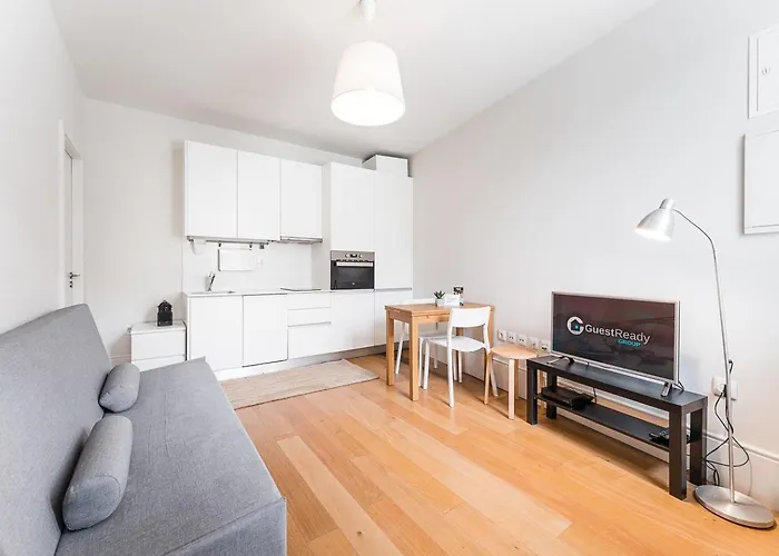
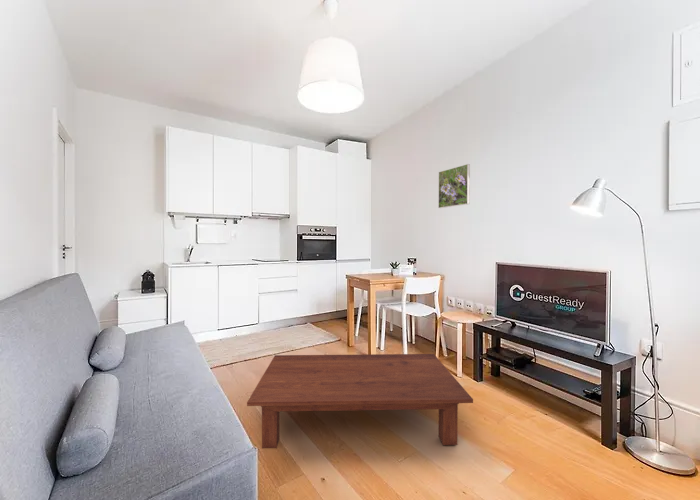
+ coffee table (357, 395)
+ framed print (453, 187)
